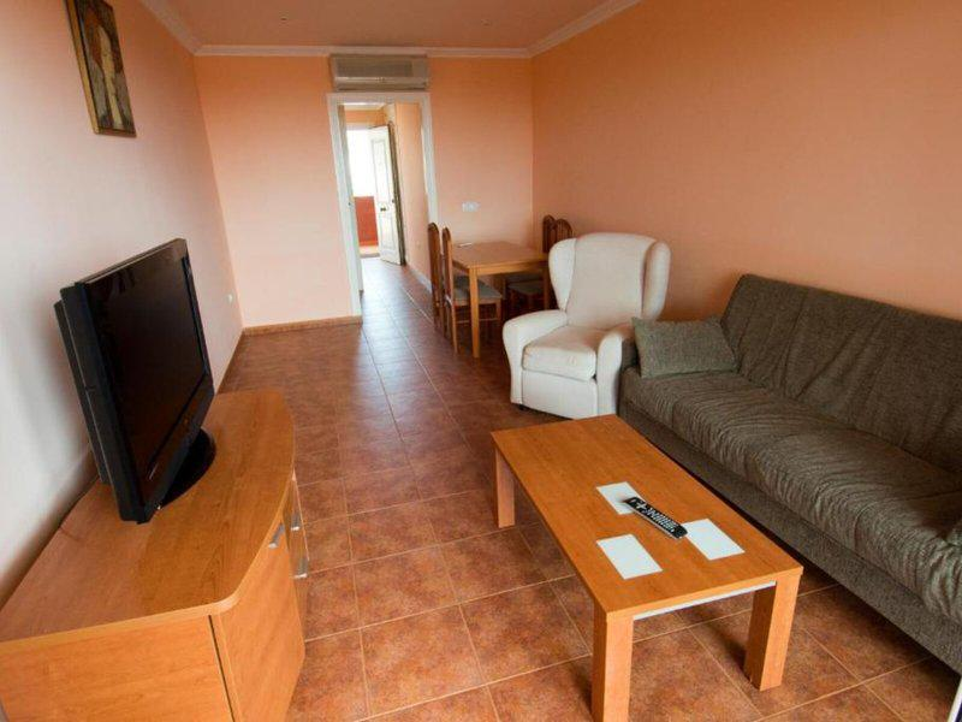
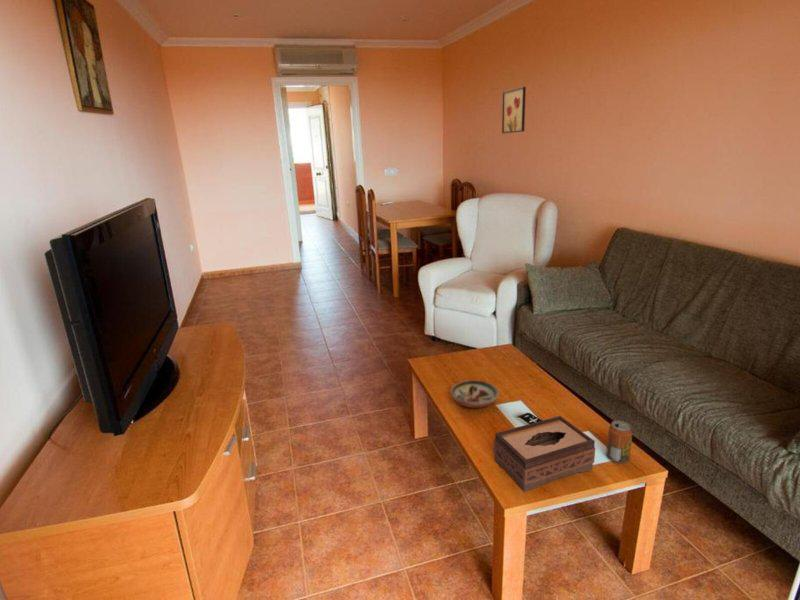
+ decorative bowl (474, 396)
+ wall art (514, 111)
+ beverage can (619, 441)
+ tissue box (543, 451)
